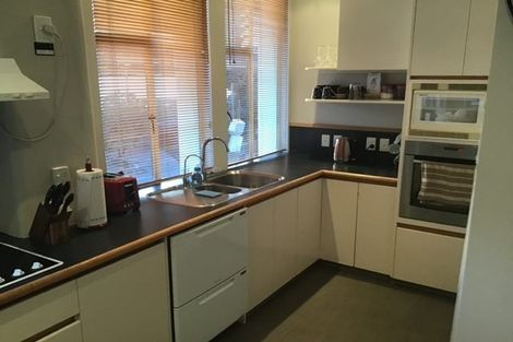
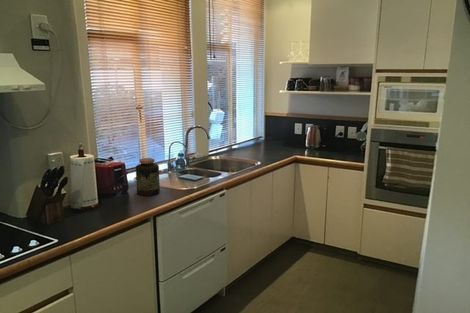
+ jar (147, 176)
